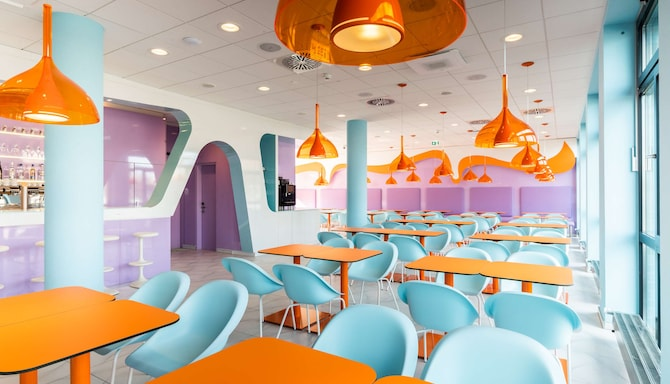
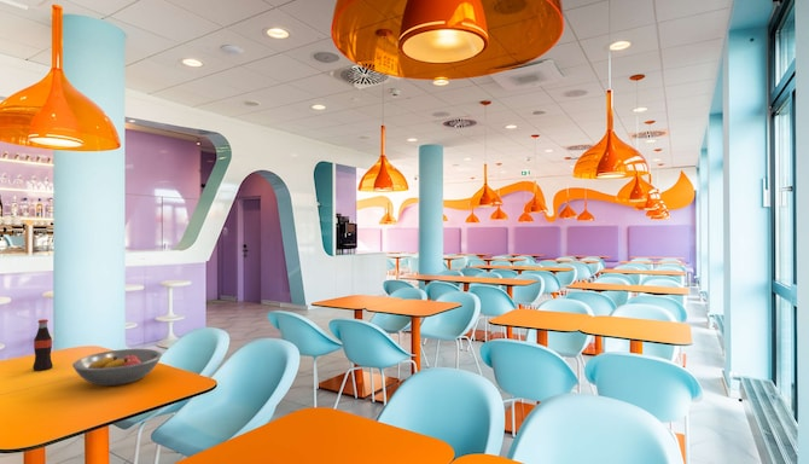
+ fruit bowl (118, 366)
+ bottle (42, 343)
